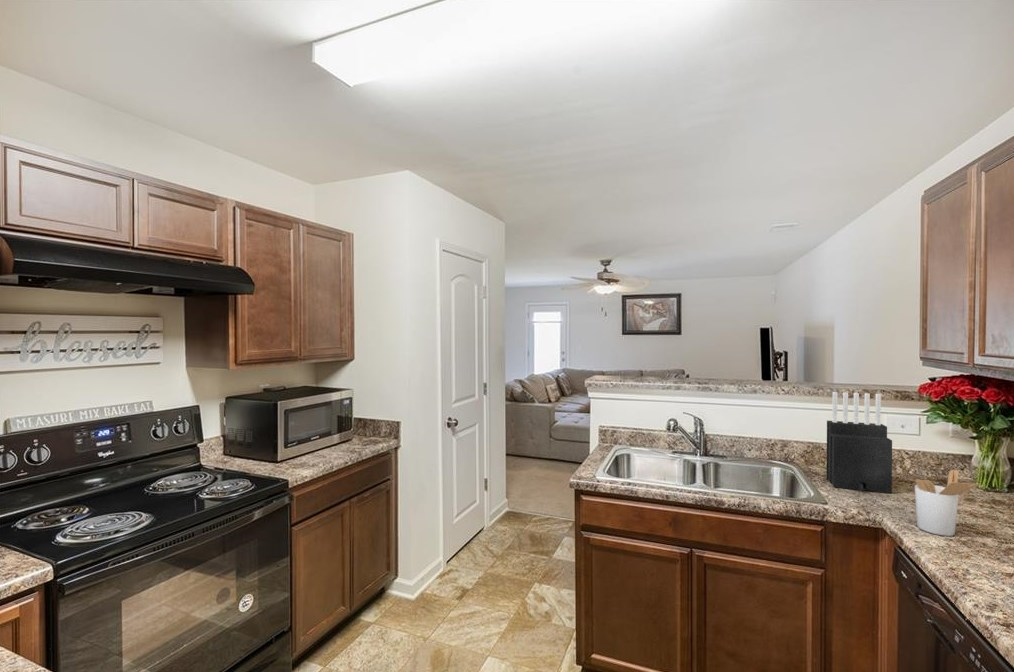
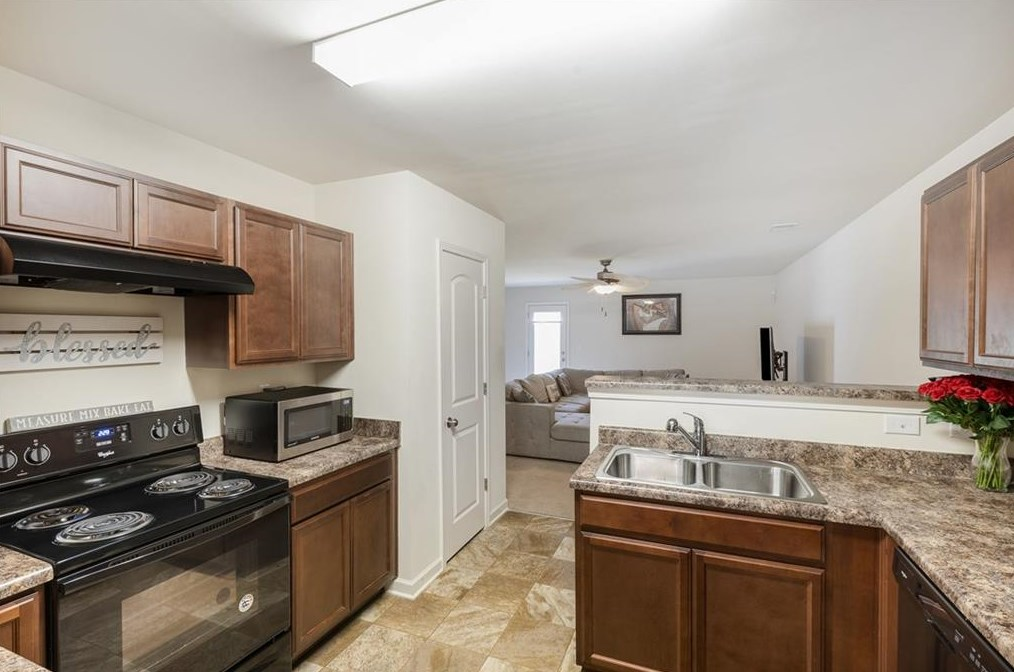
- knife block (858, 440)
- utensil holder (944, 503)
